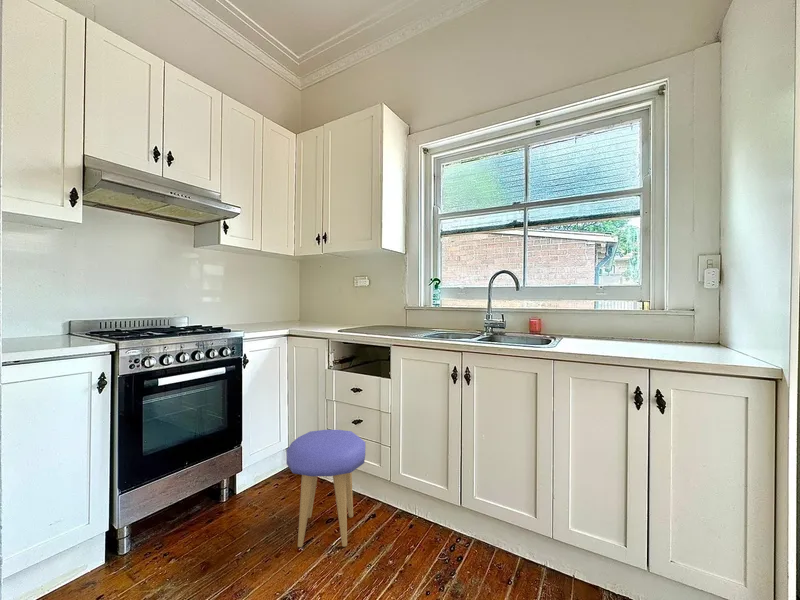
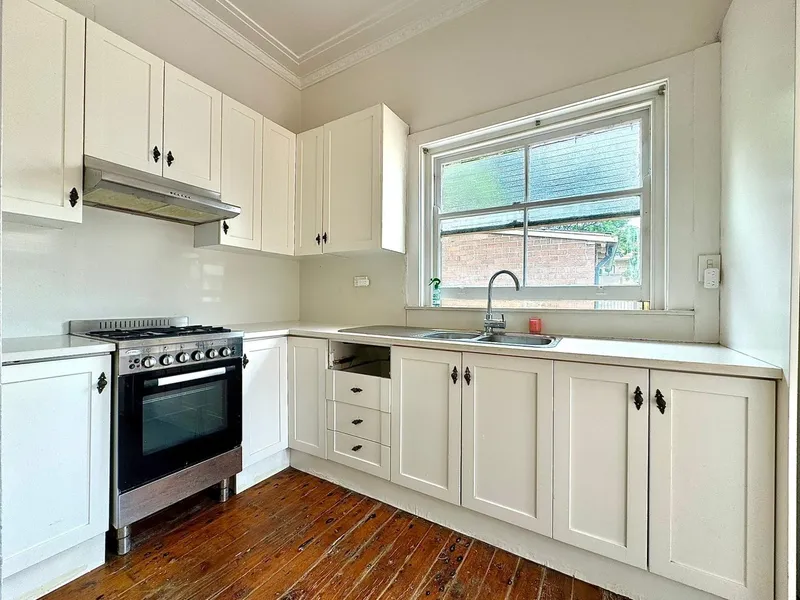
- stool (334, 485)
